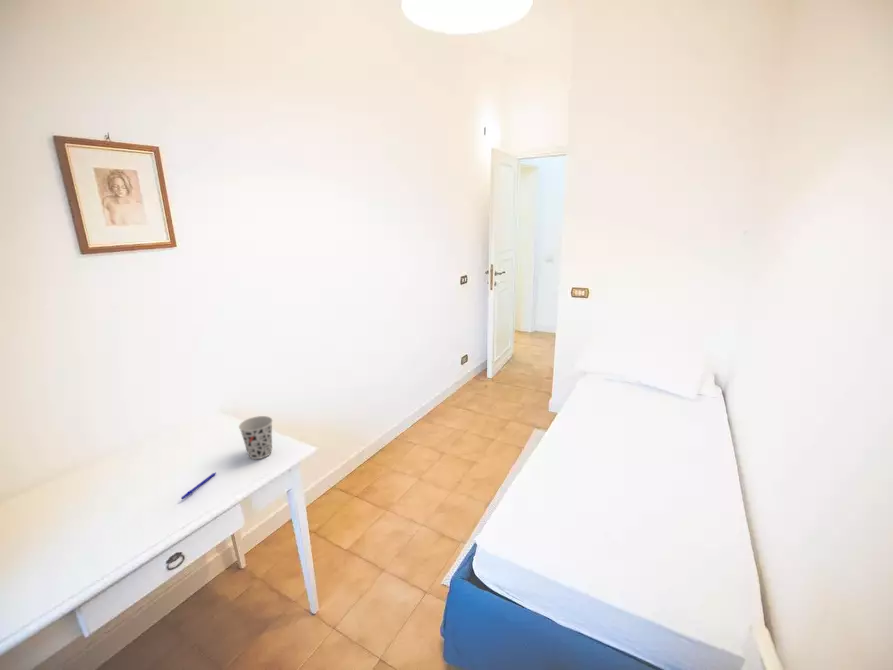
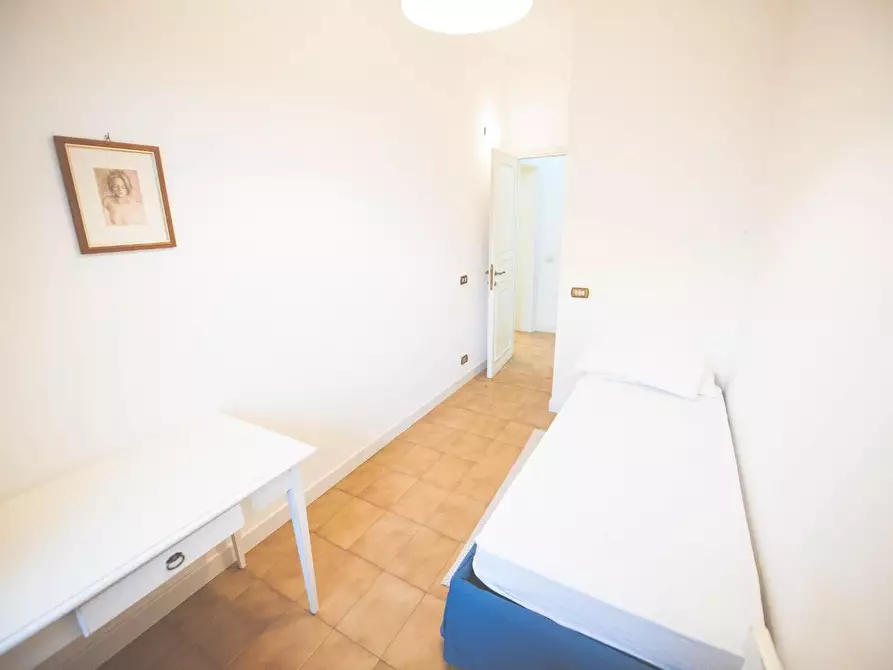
- pen (200, 484)
- cup (258, 438)
